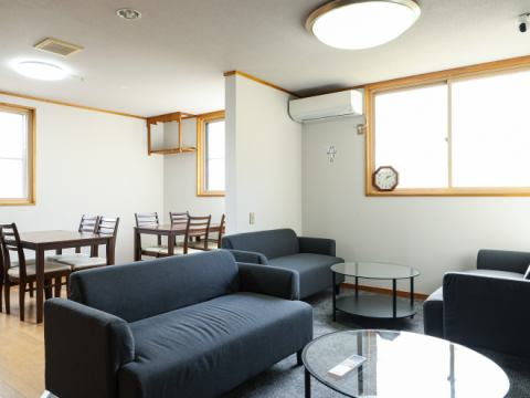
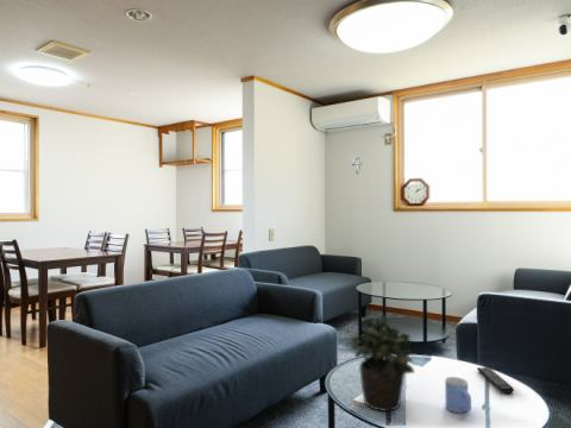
+ remote control (494, 379)
+ mug (458, 396)
+ potted plant (383, 358)
